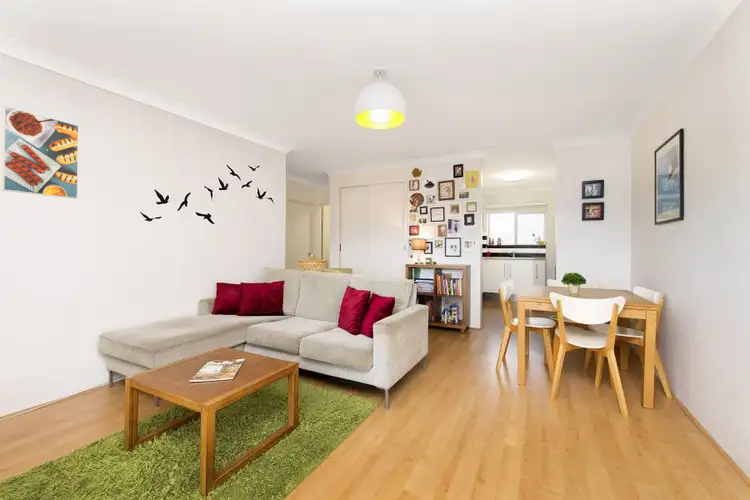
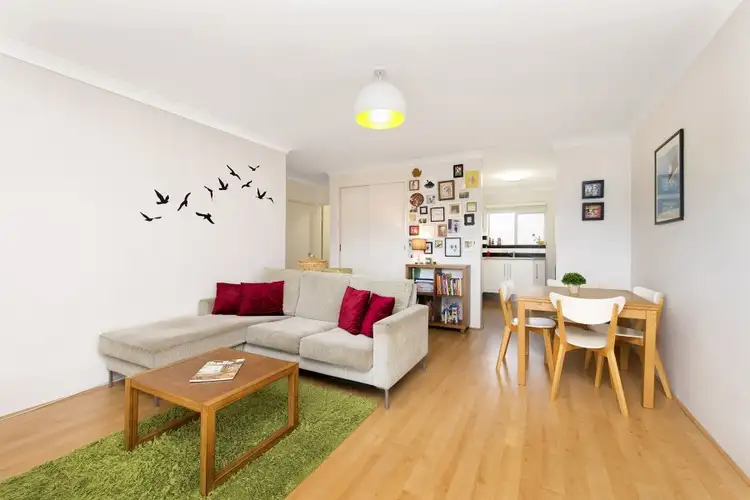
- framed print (42, 155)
